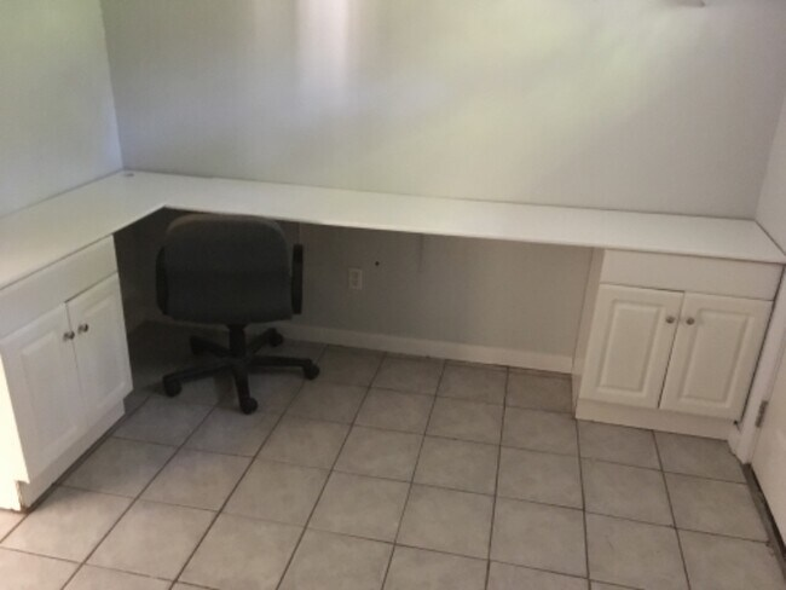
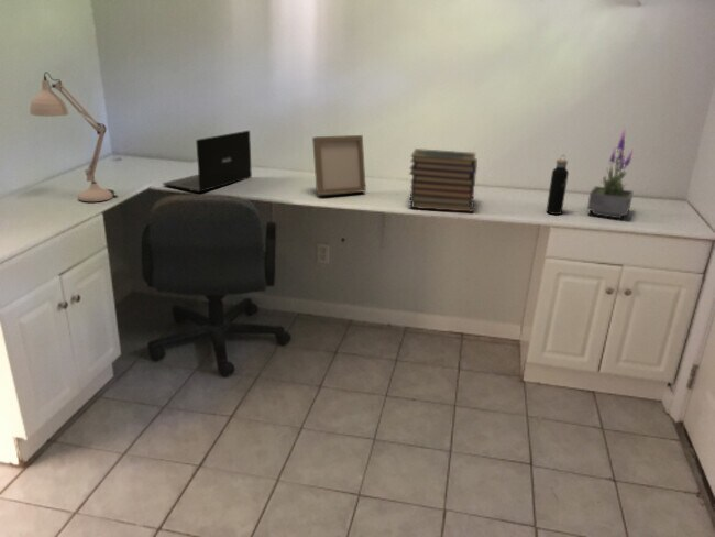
+ potted plant (615, 172)
+ photo frame (338, 164)
+ laptop (207, 156)
+ book stack (442, 179)
+ water bottle (558, 184)
+ desk lamp (88, 122)
